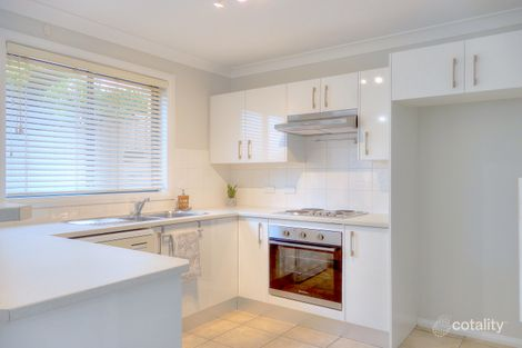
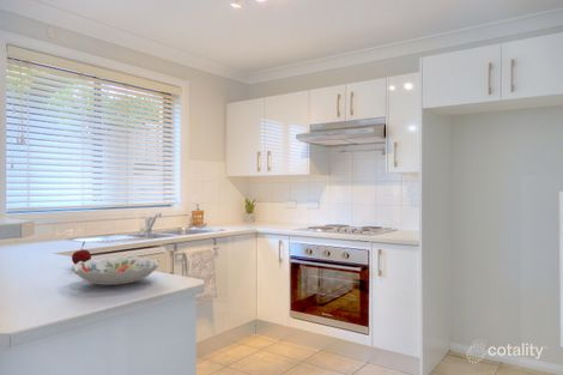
+ decorative bowl (116, 272)
+ fruit (80, 253)
